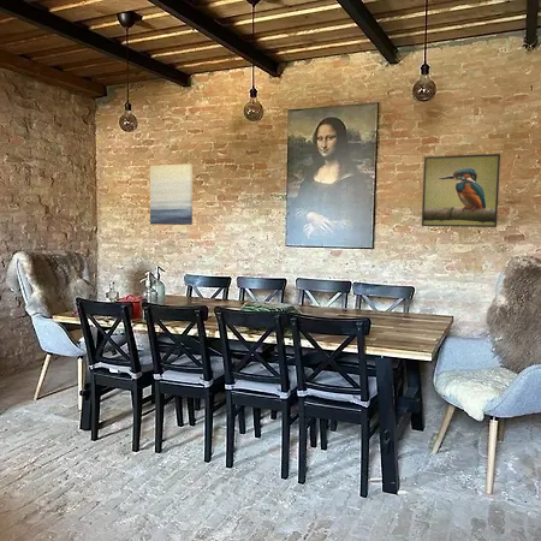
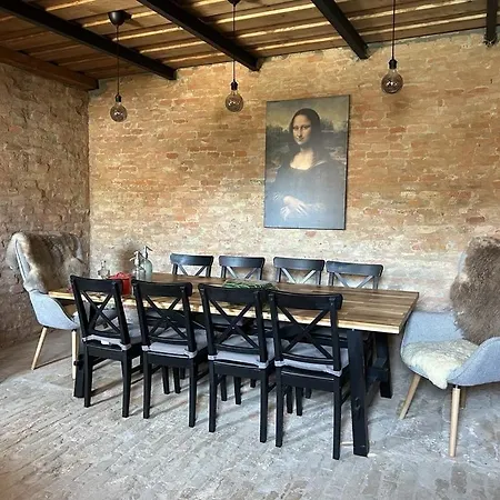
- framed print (459, 191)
- wall art (171, 195)
